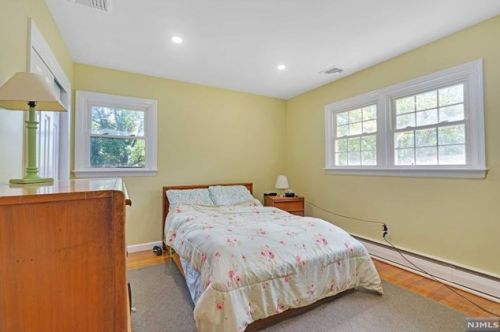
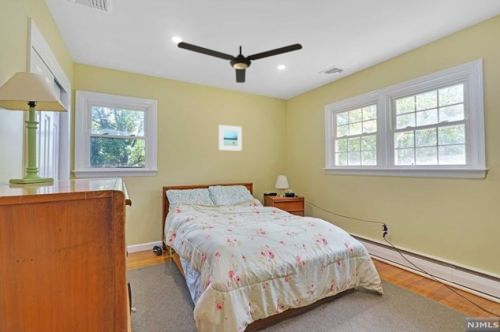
+ ceiling fan (240, 62)
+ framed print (230, 138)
